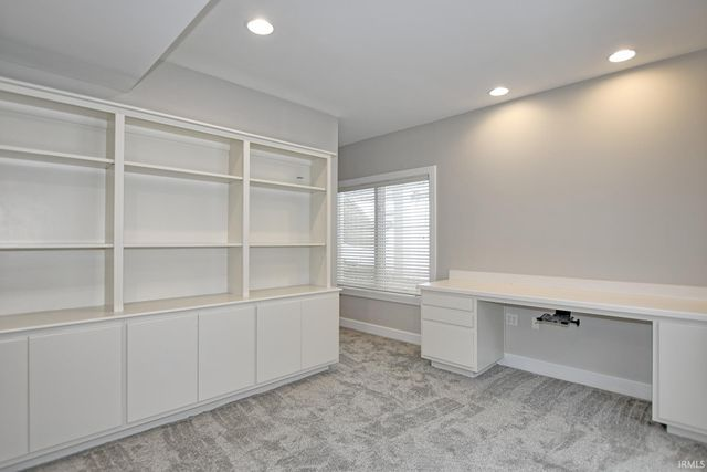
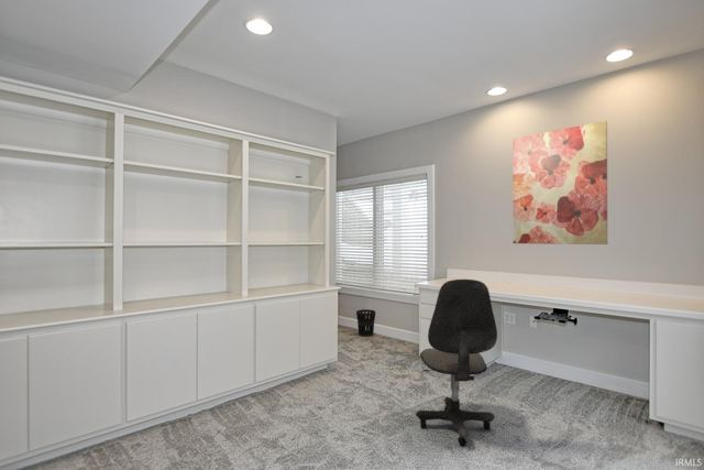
+ wastebasket (365, 323)
+ wall art (556, 187)
+ office chair (454, 350)
